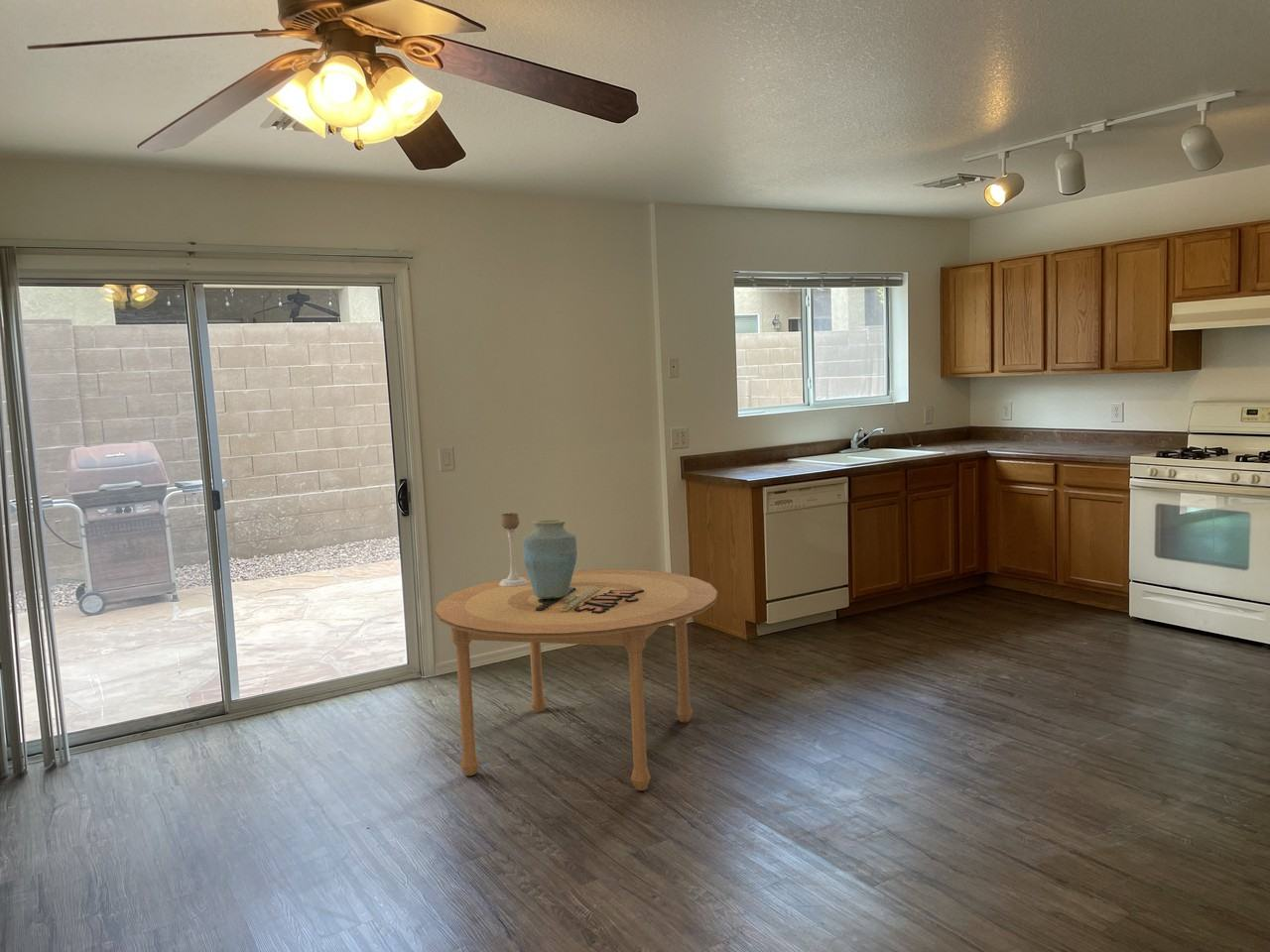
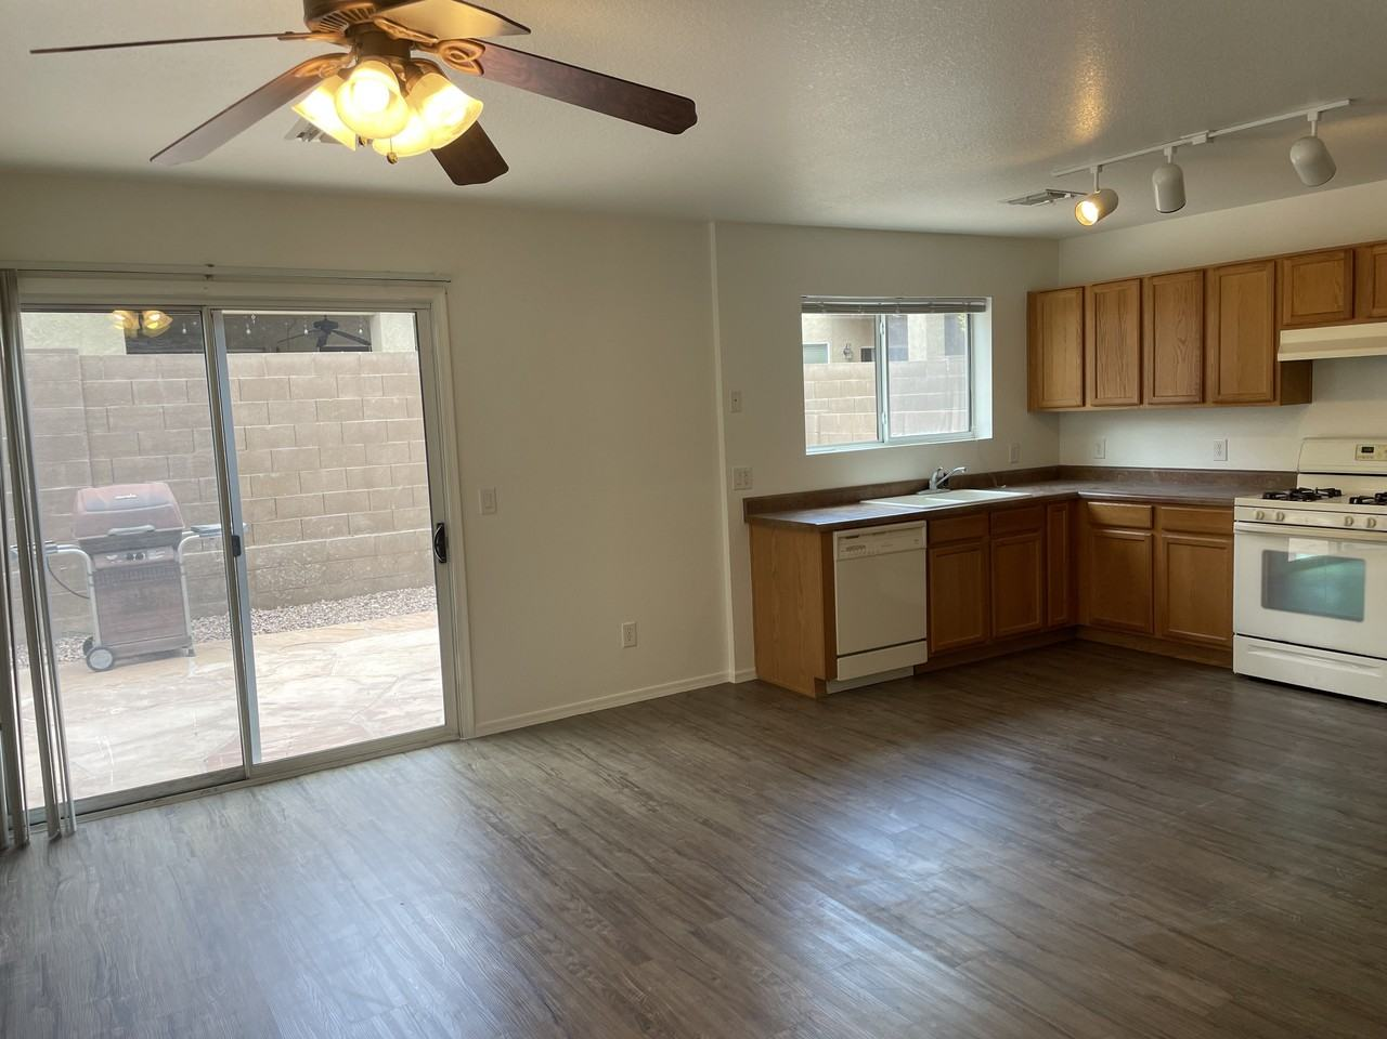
- candle holder (511, 548)
- dining table (580, 644)
- vase (549, 561)
